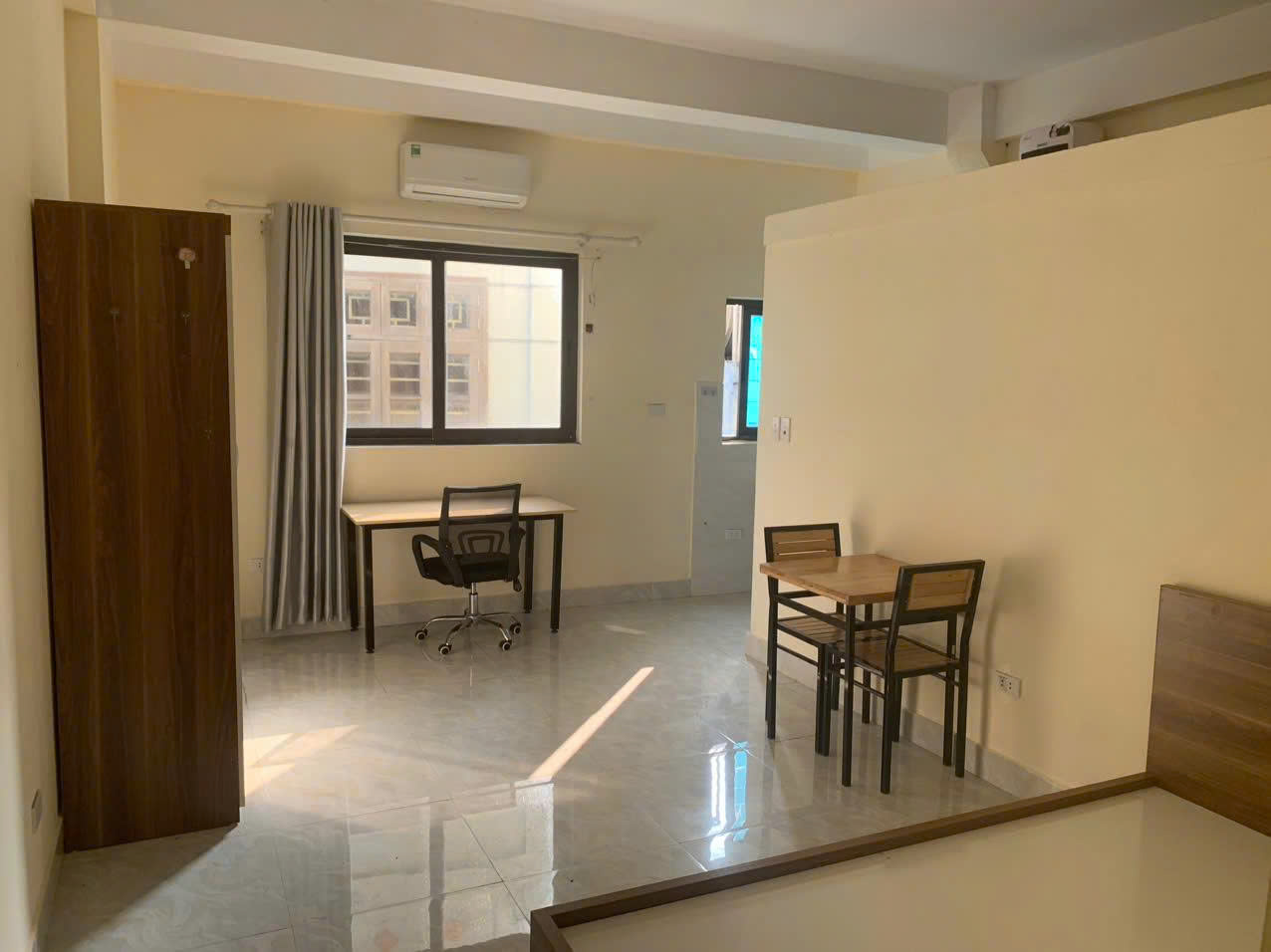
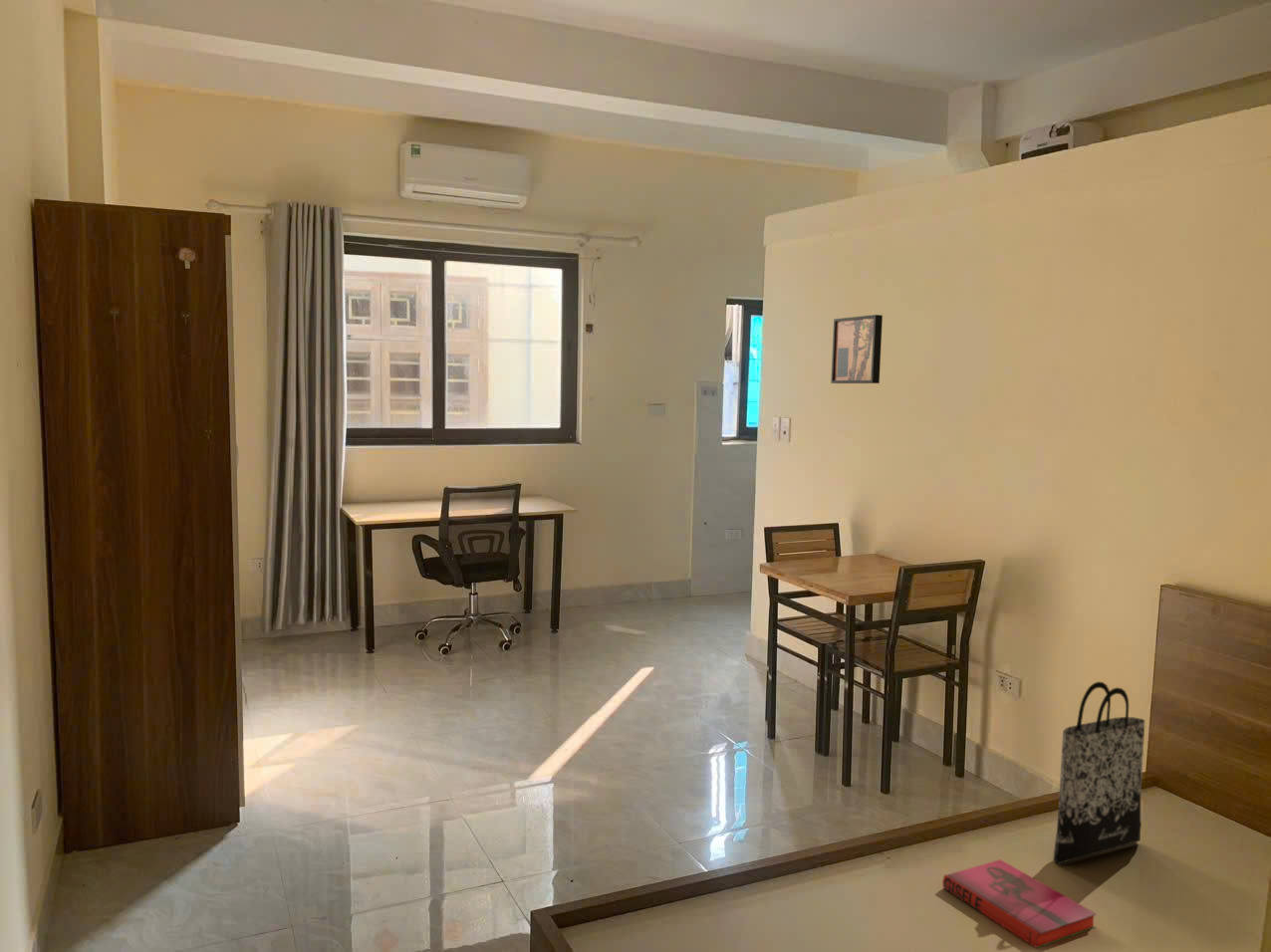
+ wall art (856, 350)
+ tote bag (1105, 770)
+ hardback book (1016, 900)
